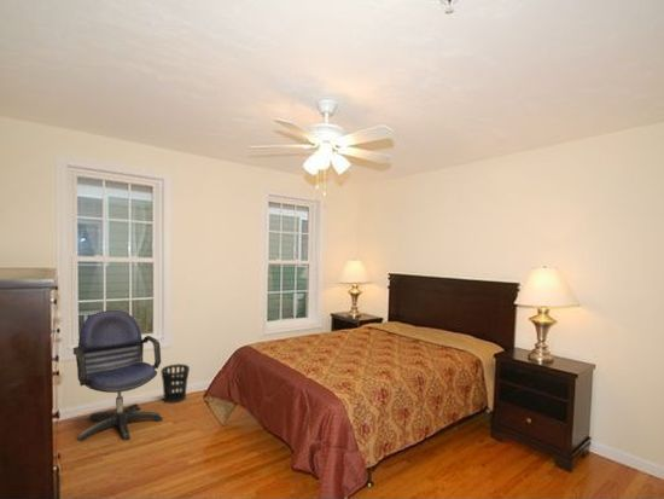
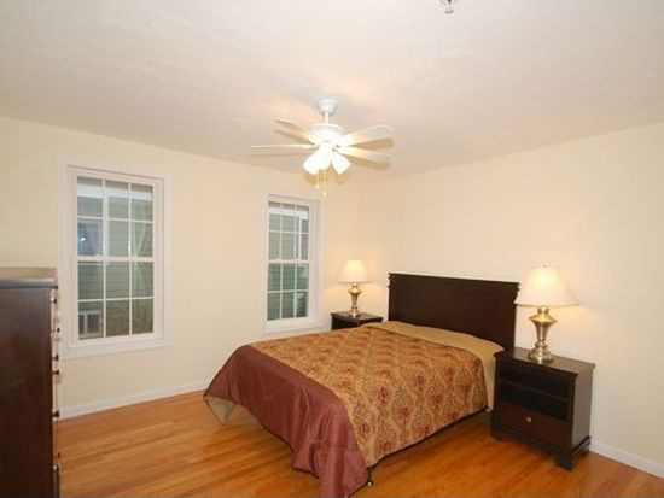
- wastebasket (175, 383)
- office chair (120, 370)
